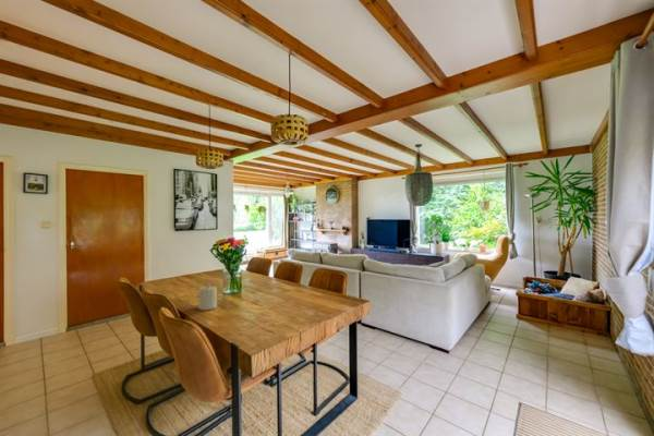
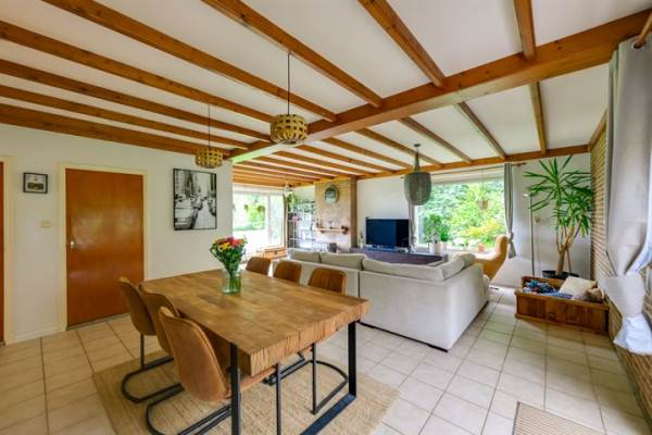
- candle (207, 295)
